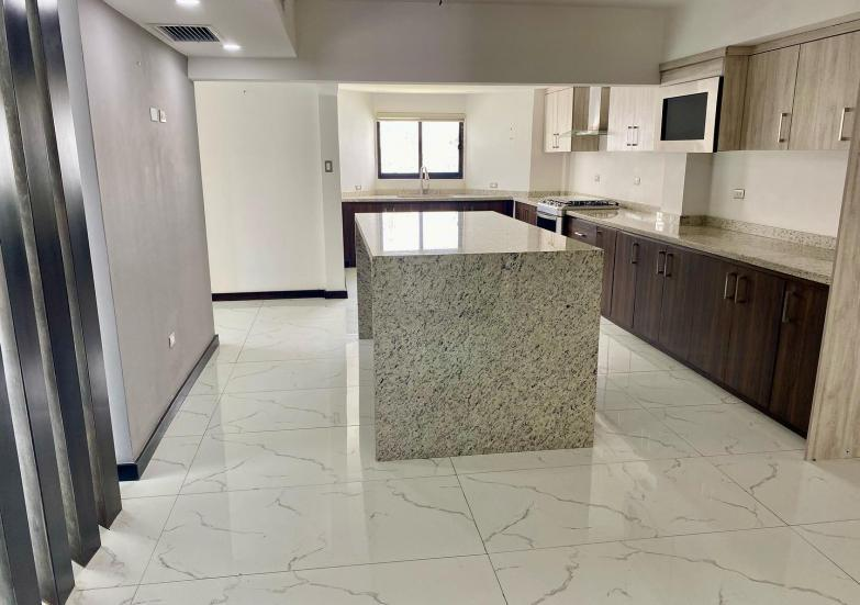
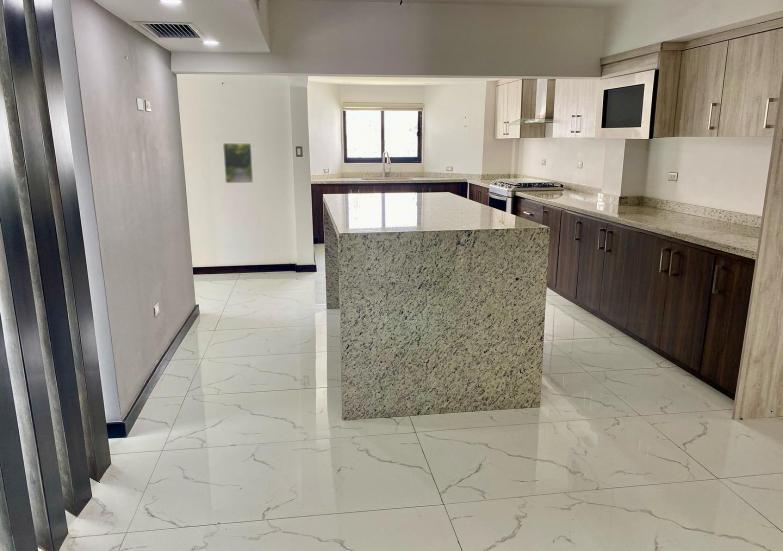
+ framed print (238, 163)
